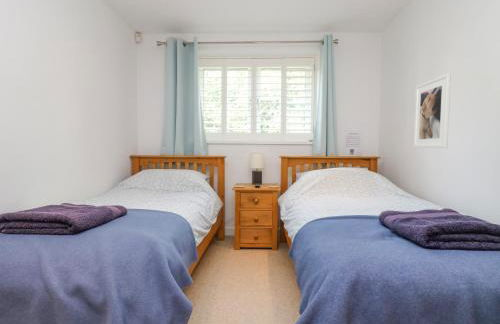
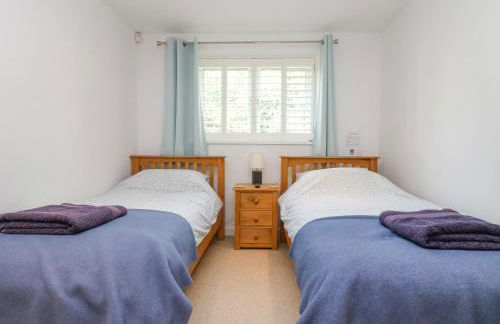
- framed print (430, 114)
